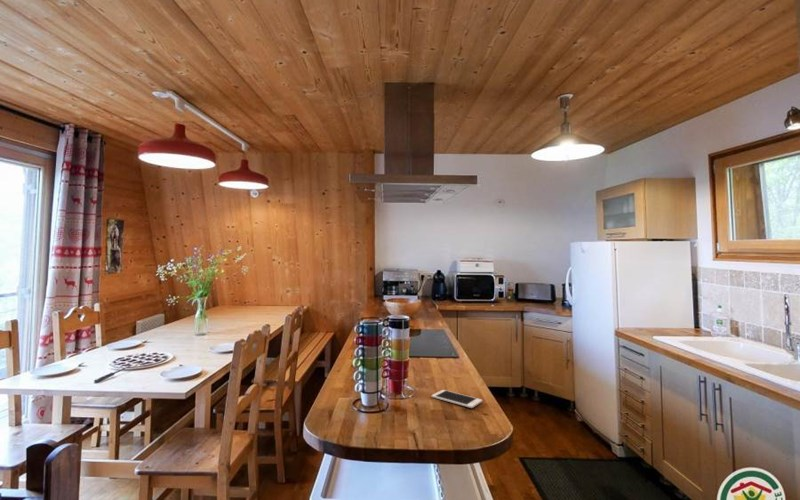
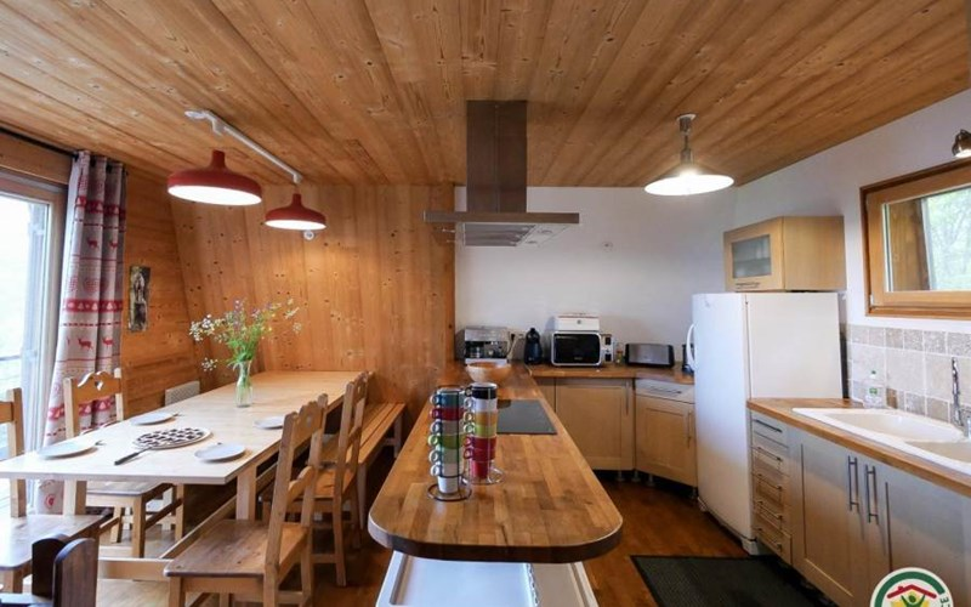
- cell phone (456, 398)
